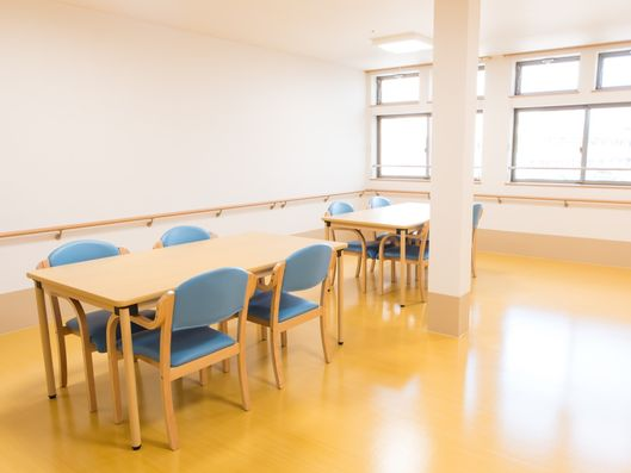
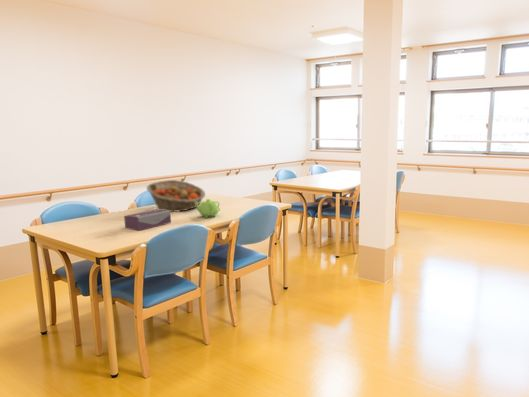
+ teapot (207, 207)
+ tissue box (148, 219)
+ fruit basket (176, 195)
